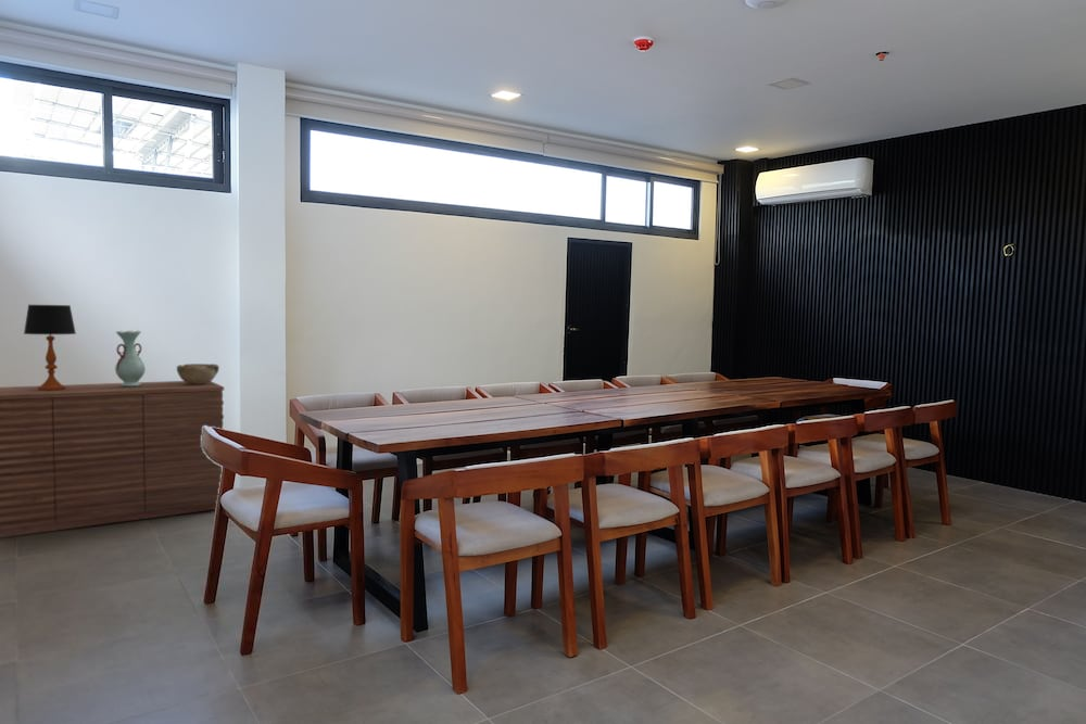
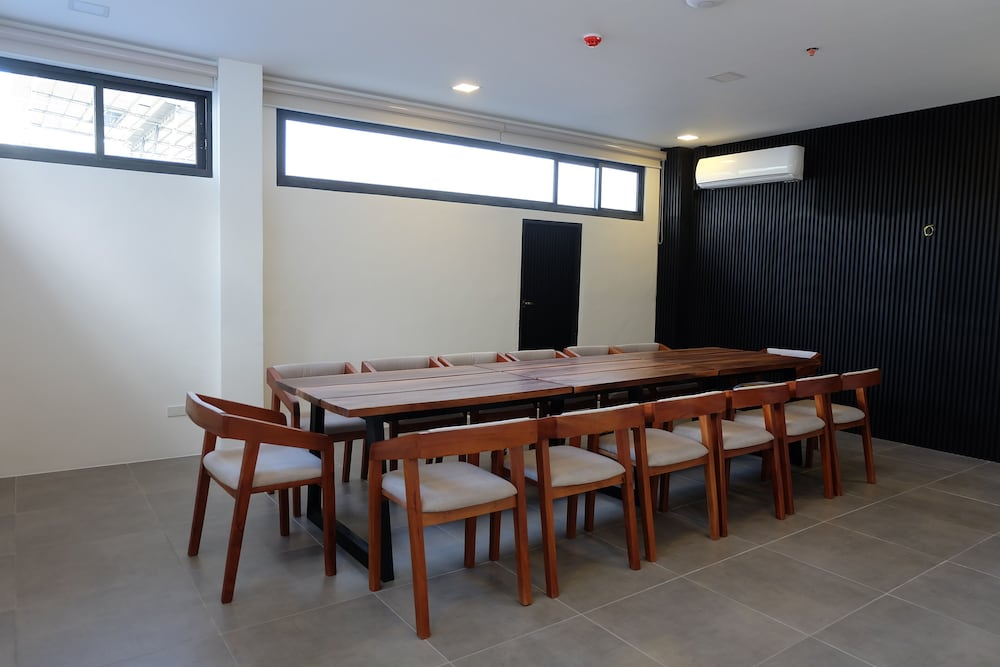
- decorative vase (129, 358)
- decorative bowl (198, 373)
- sideboard (97, 452)
- table lamp (50, 346)
